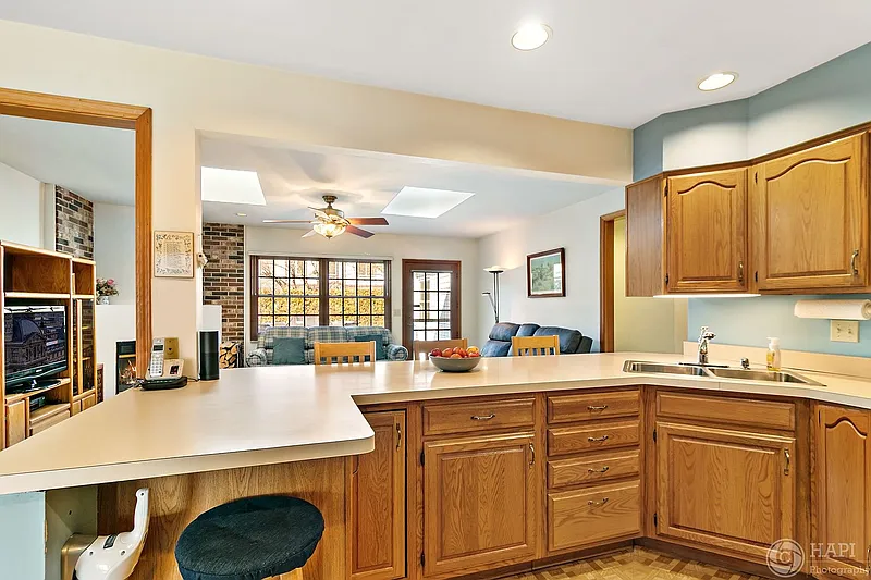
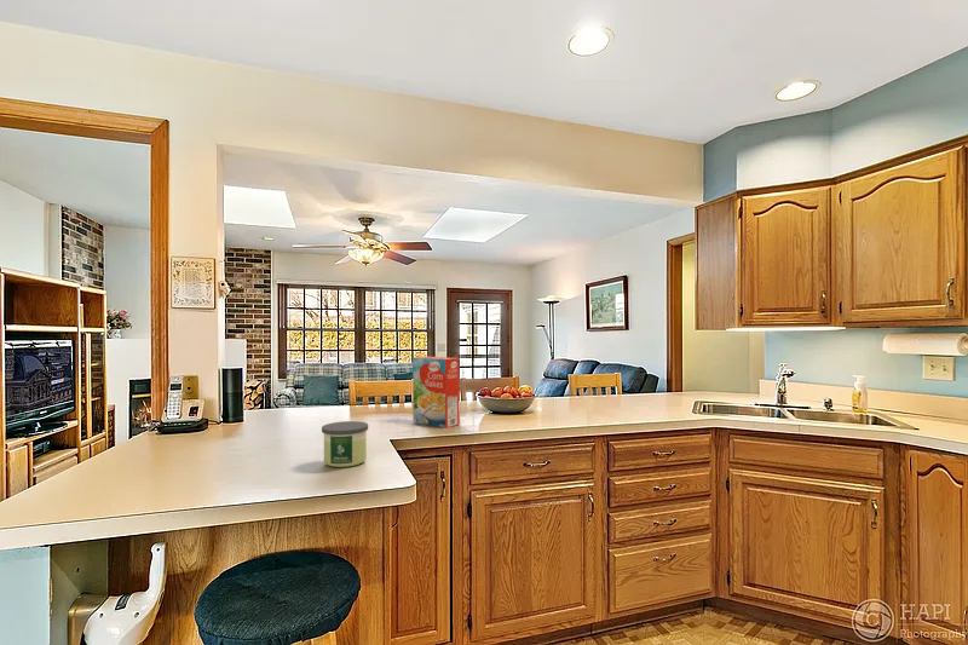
+ cereal box (436, 390)
+ candle (345, 443)
